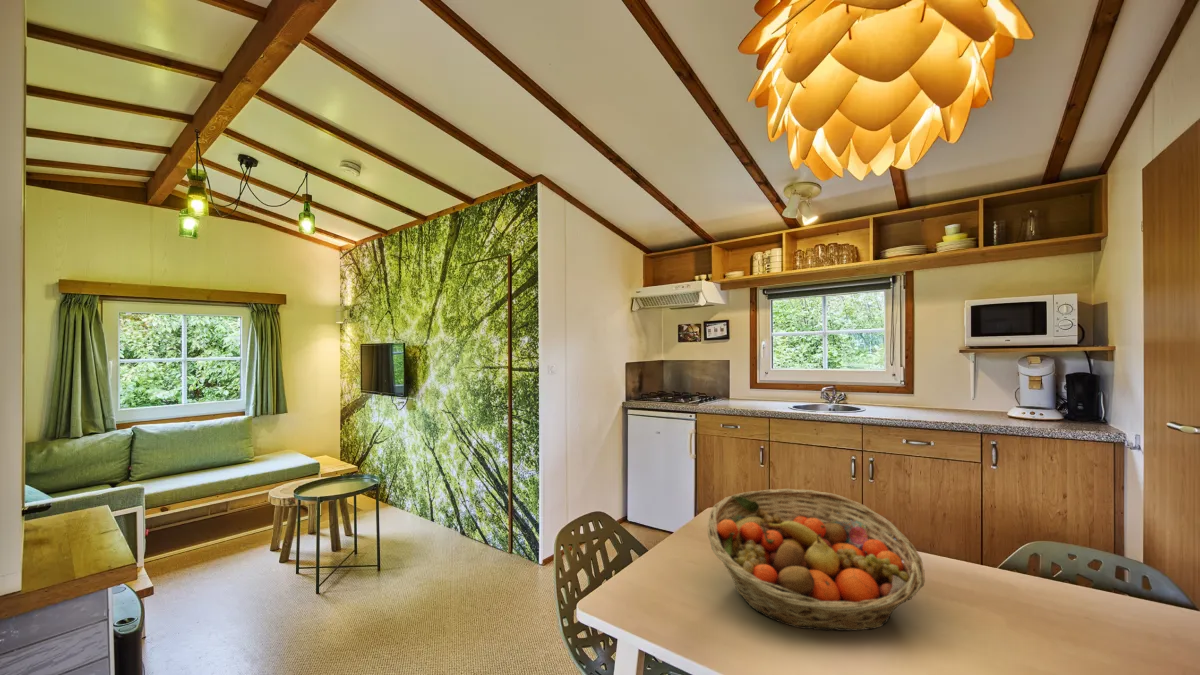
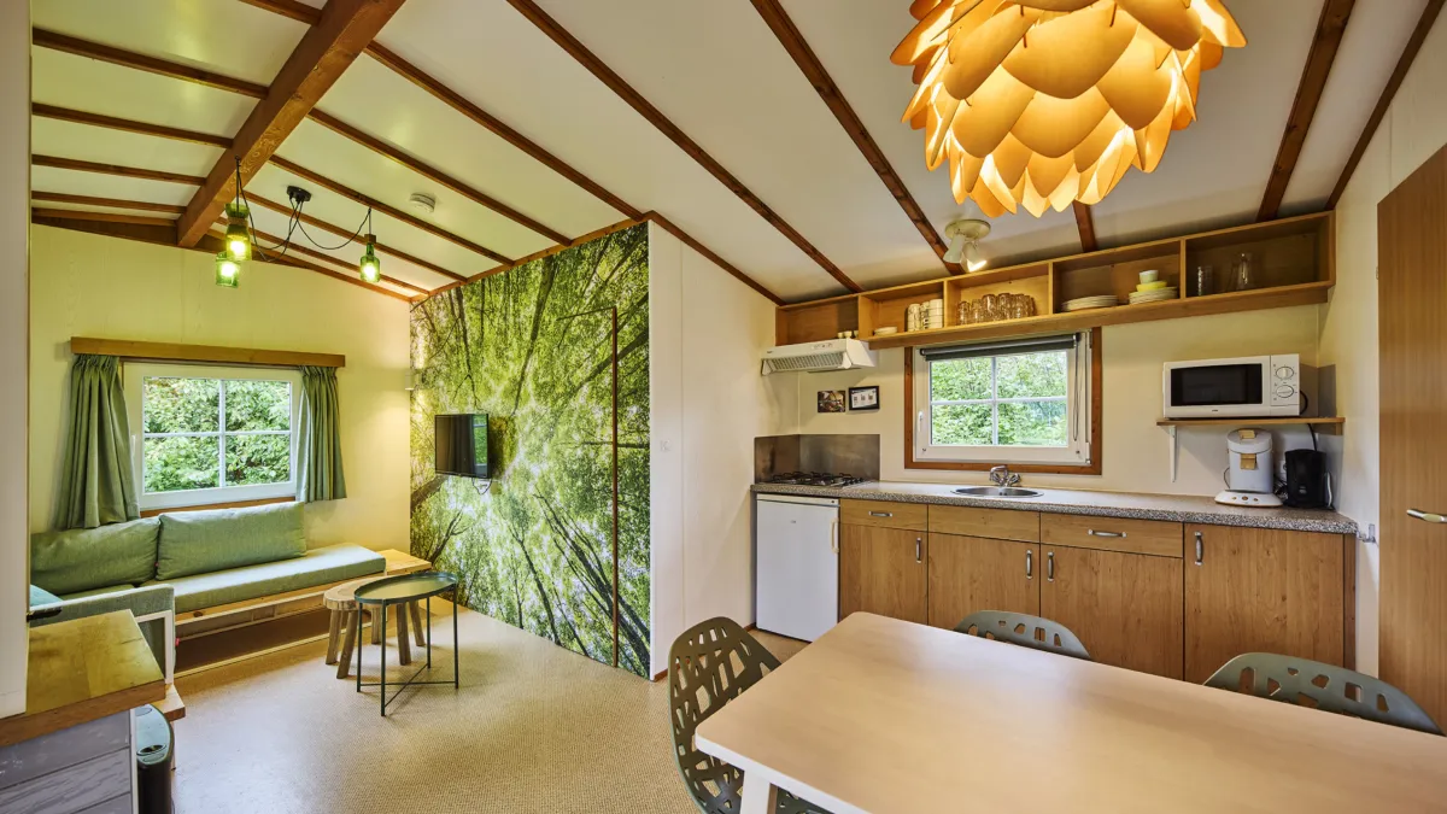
- fruit basket (807, 553)
